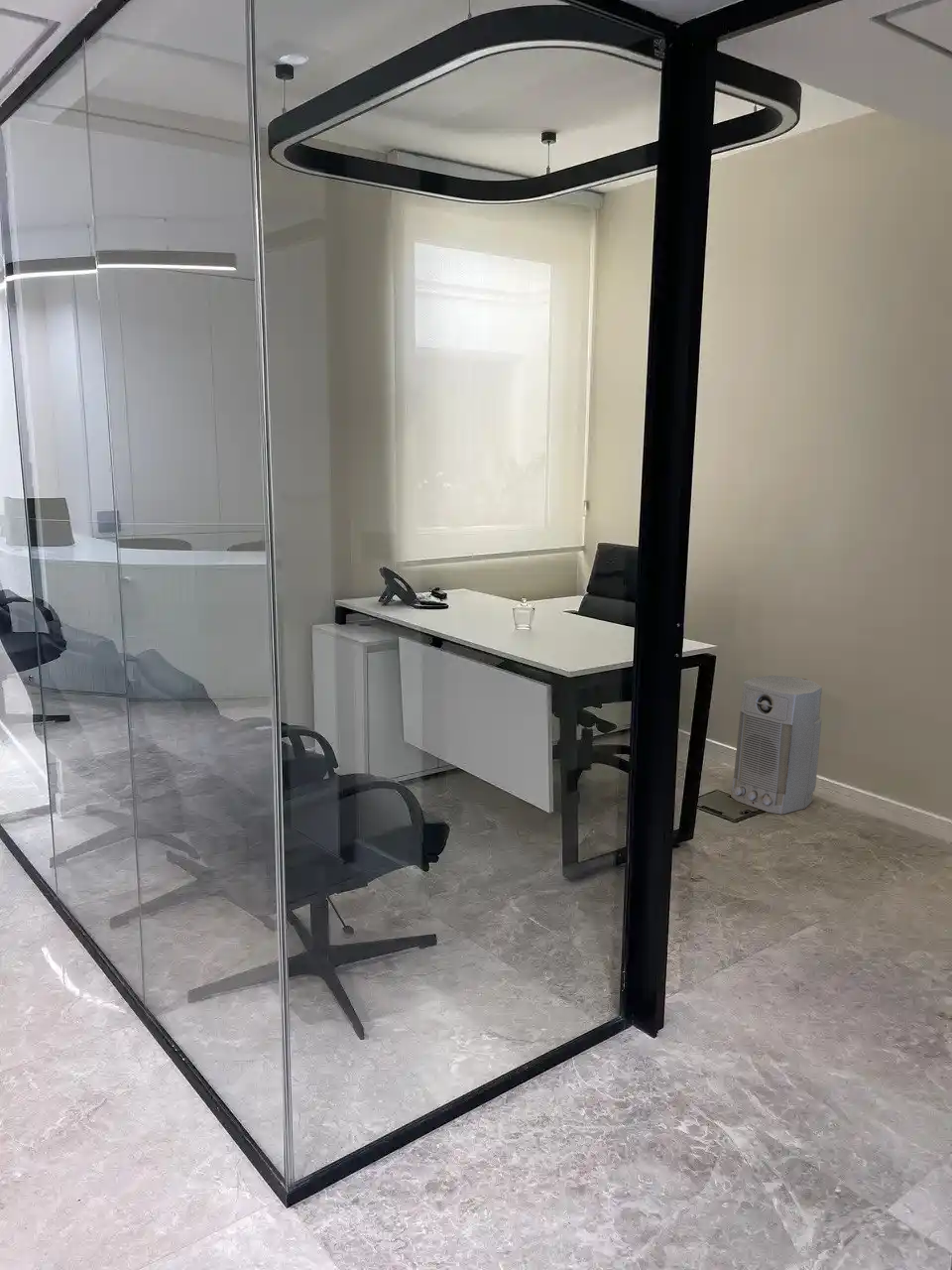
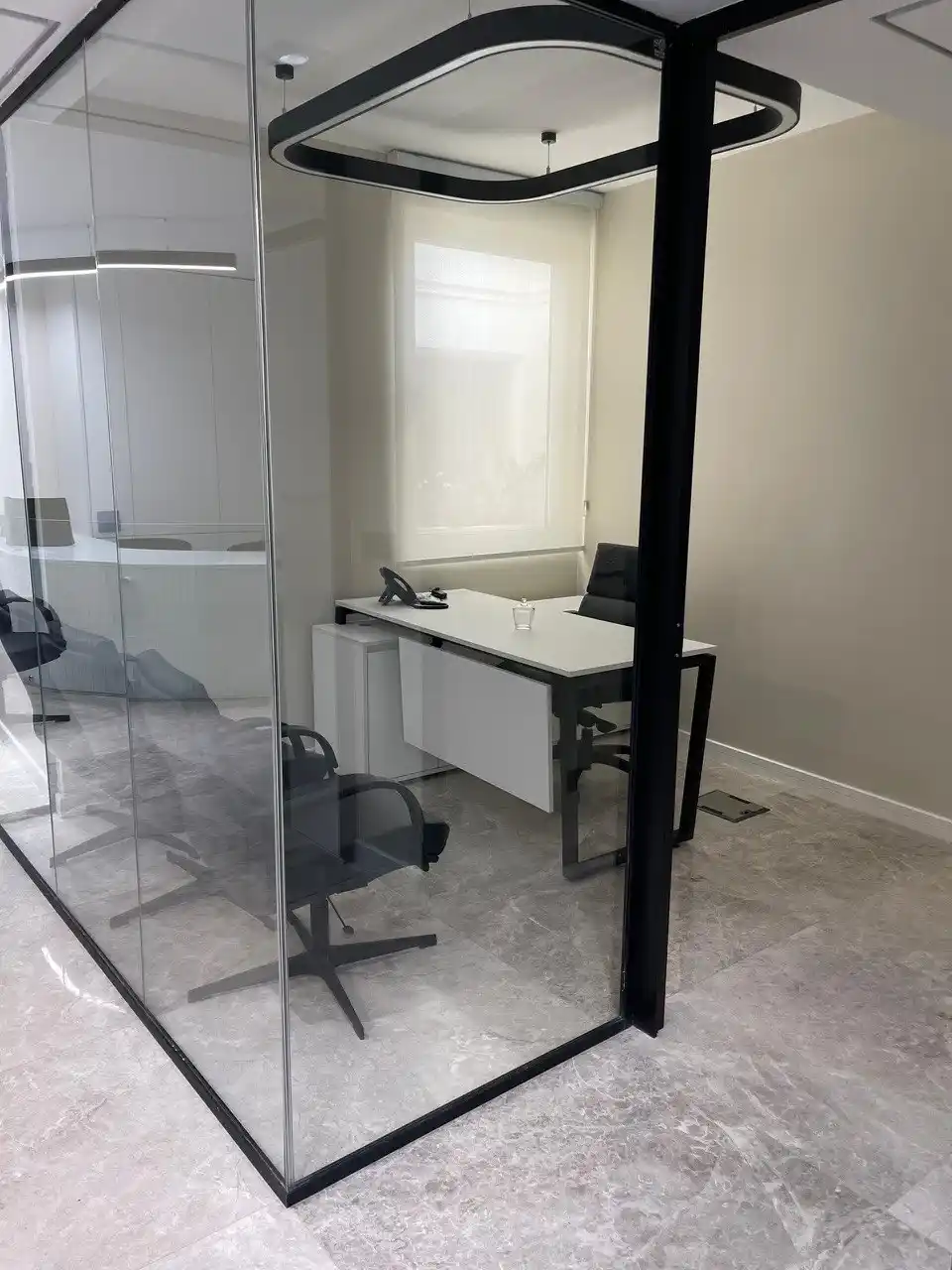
- air purifier (779, 741)
